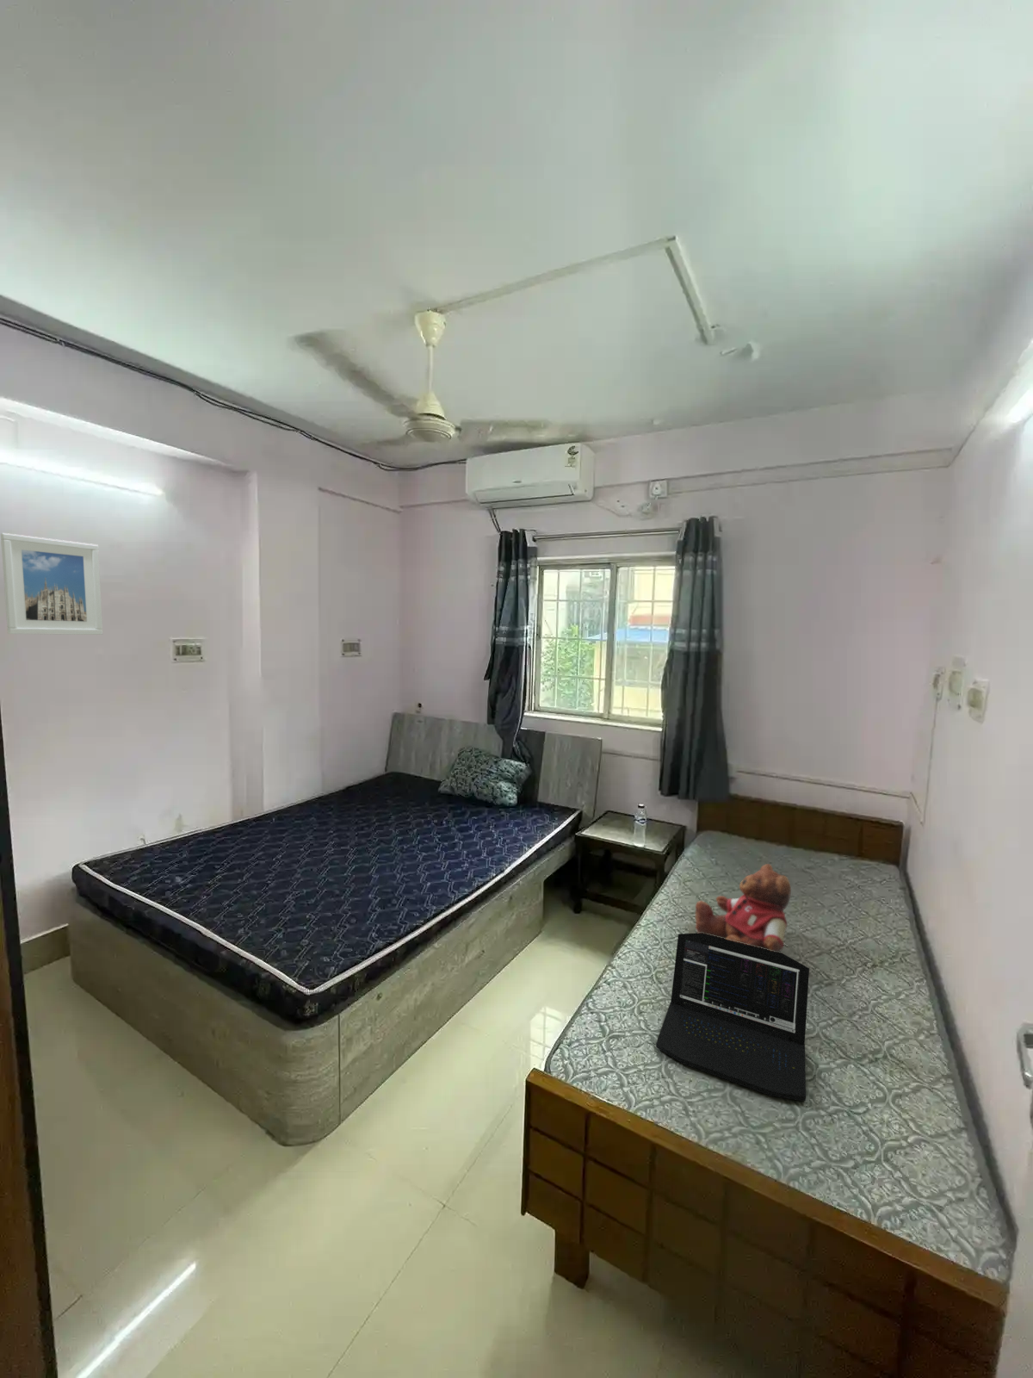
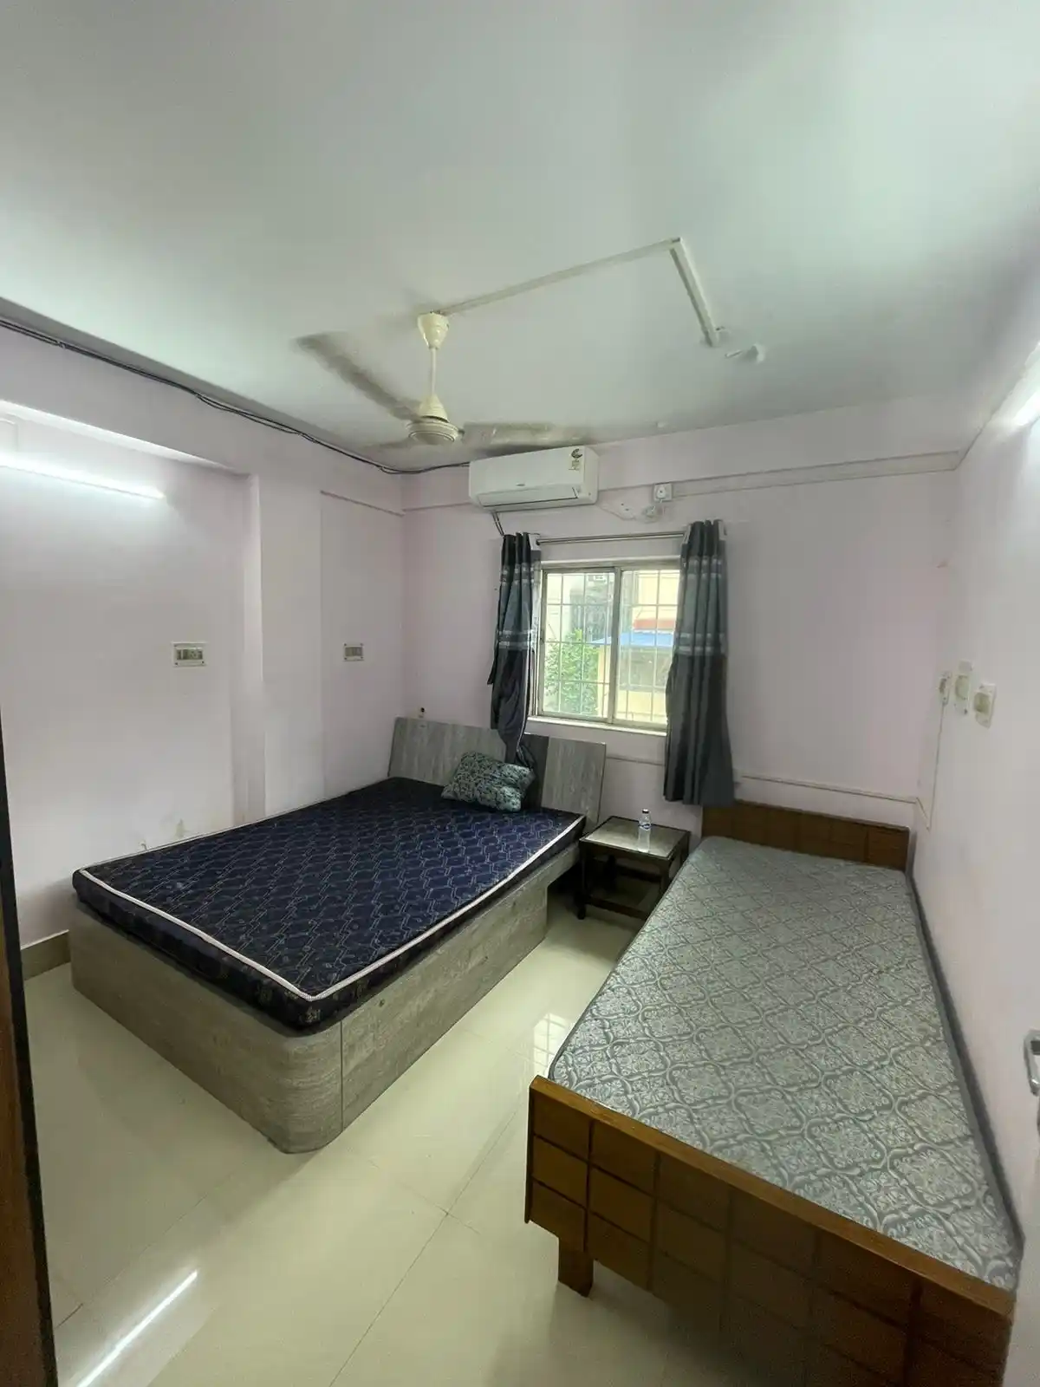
- laptop (734, 1007)
- teddy bear (747, 907)
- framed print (54, 587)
